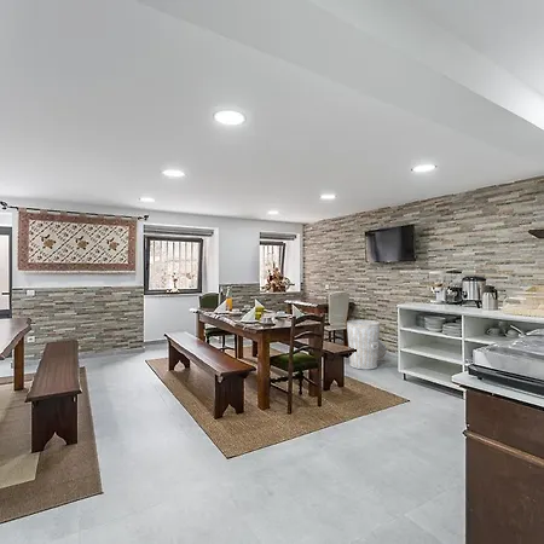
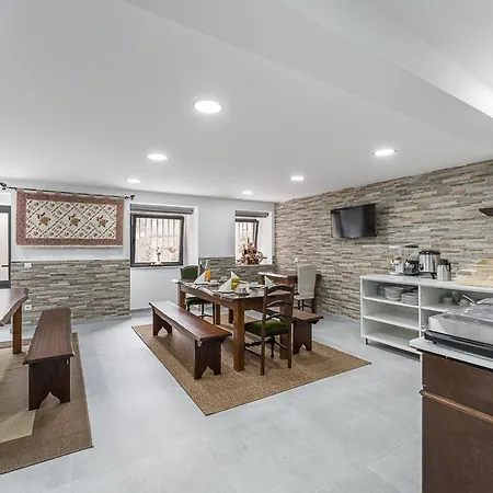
- trash can (365, 342)
